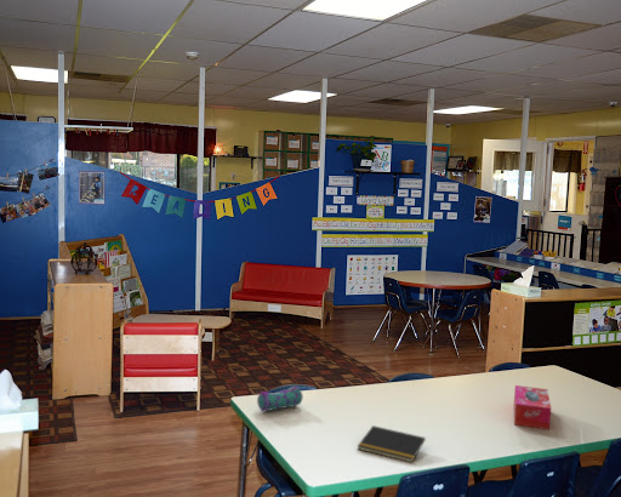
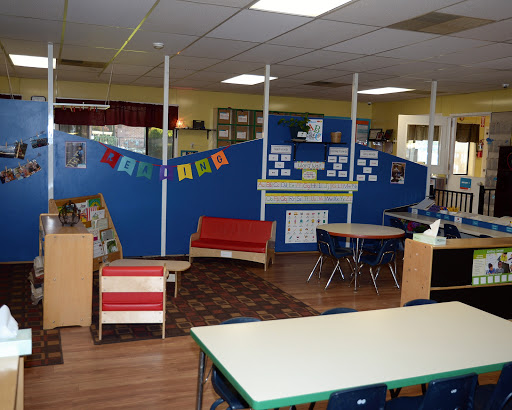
- tissue box (531, 406)
- notepad (391, 442)
- pencil case (279, 398)
